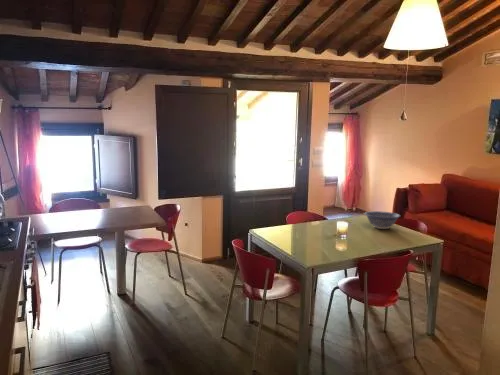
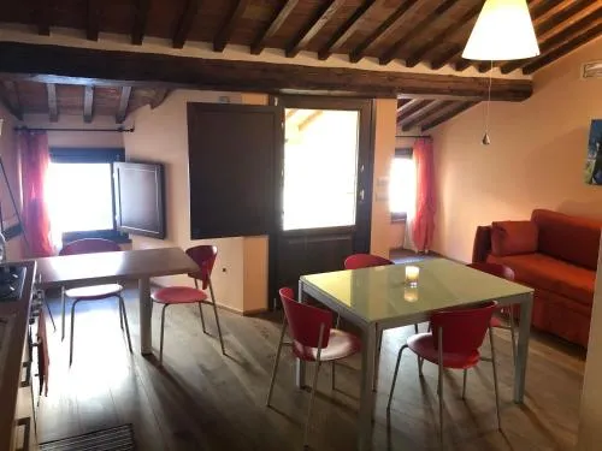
- decorative bowl (381, 220)
